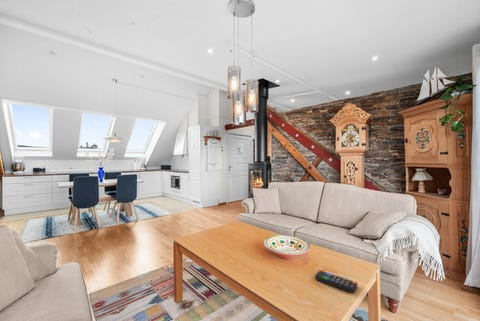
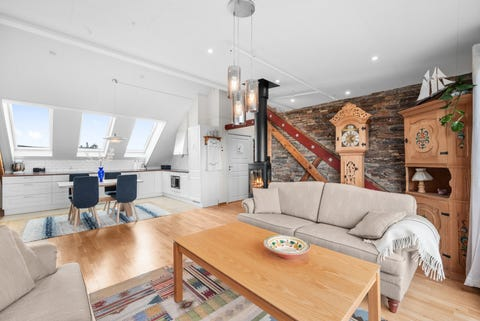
- remote control (335, 280)
